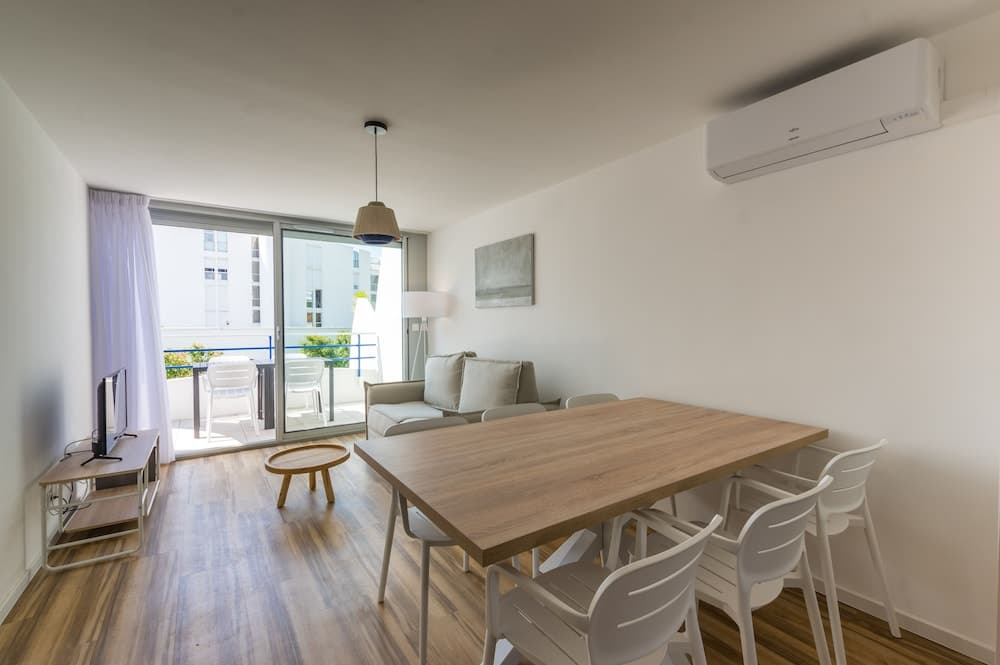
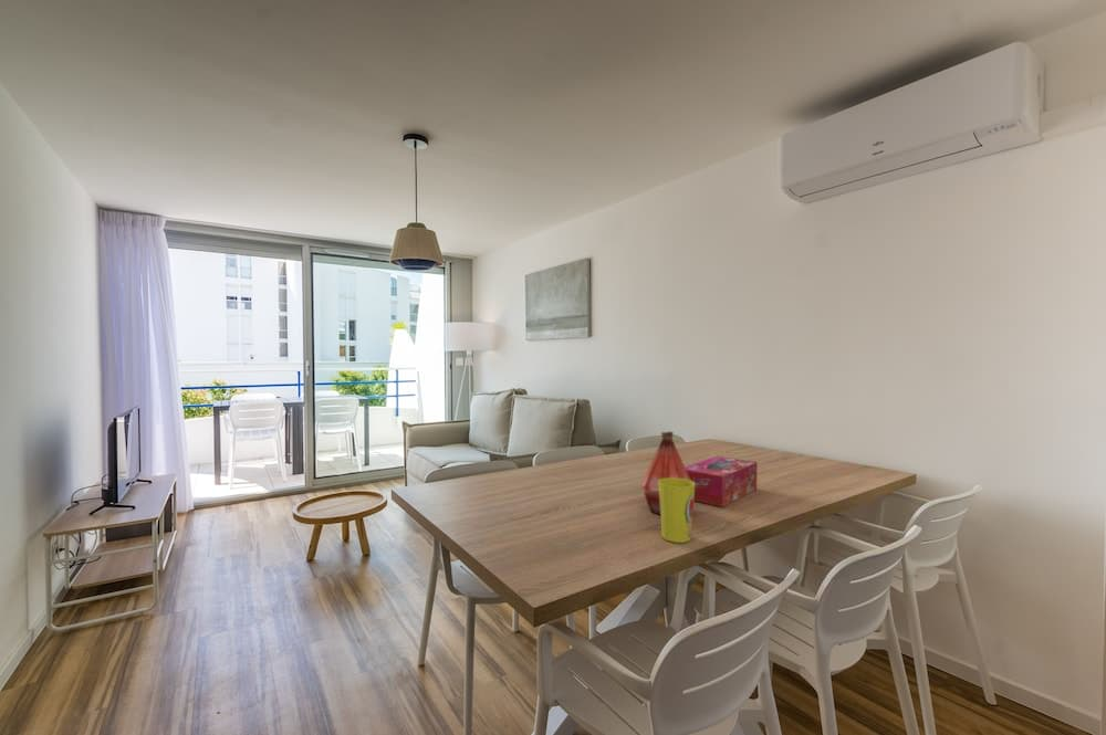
+ bottle (667, 470)
+ cup (676, 510)
+ tissue box (719, 479)
